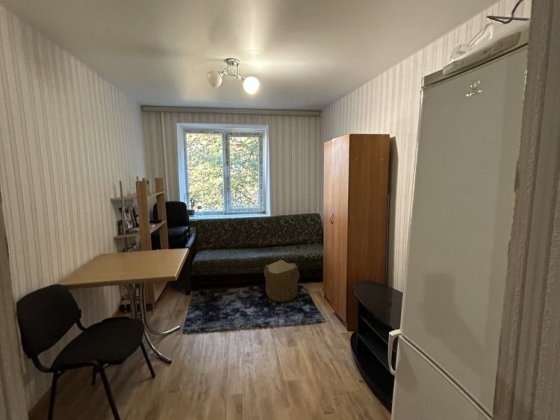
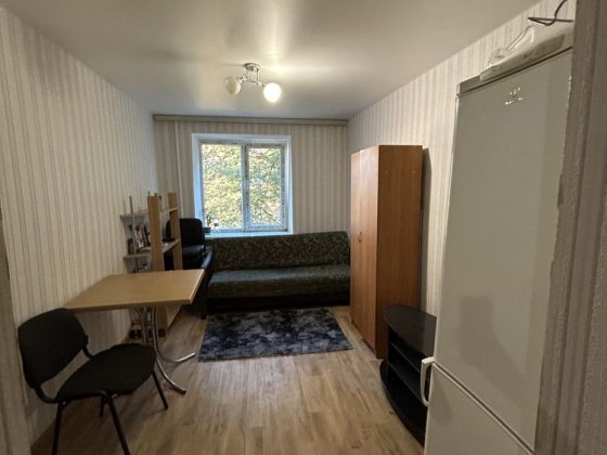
- pouf (281, 278)
